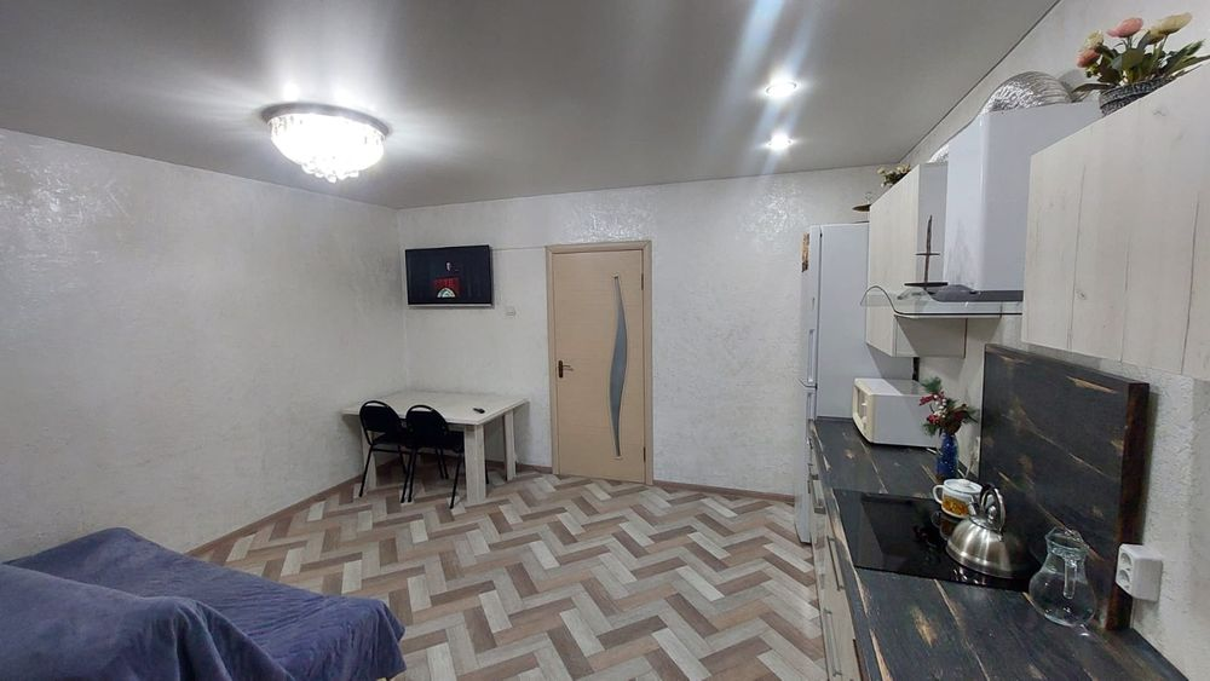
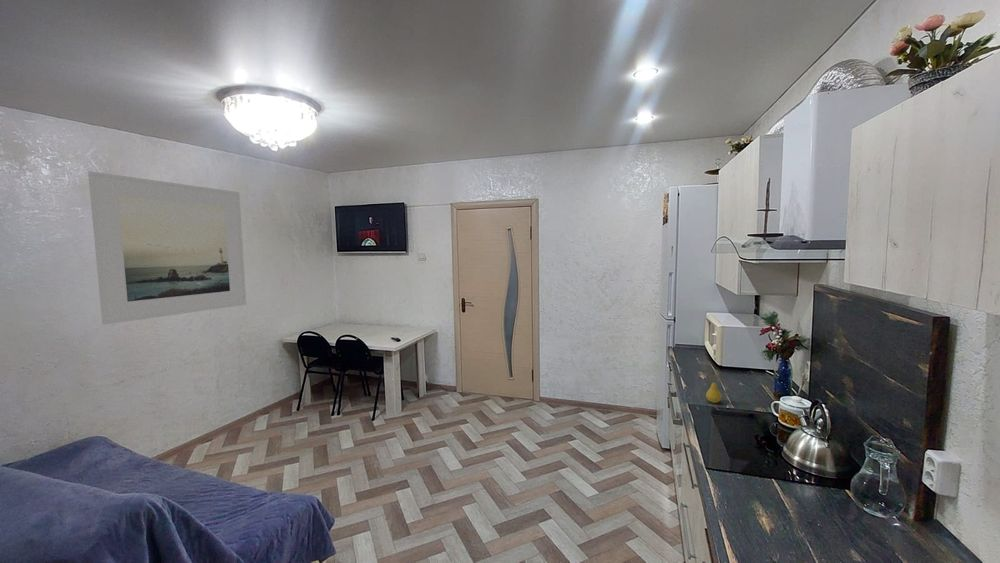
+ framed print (180, 249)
+ fruit (713, 390)
